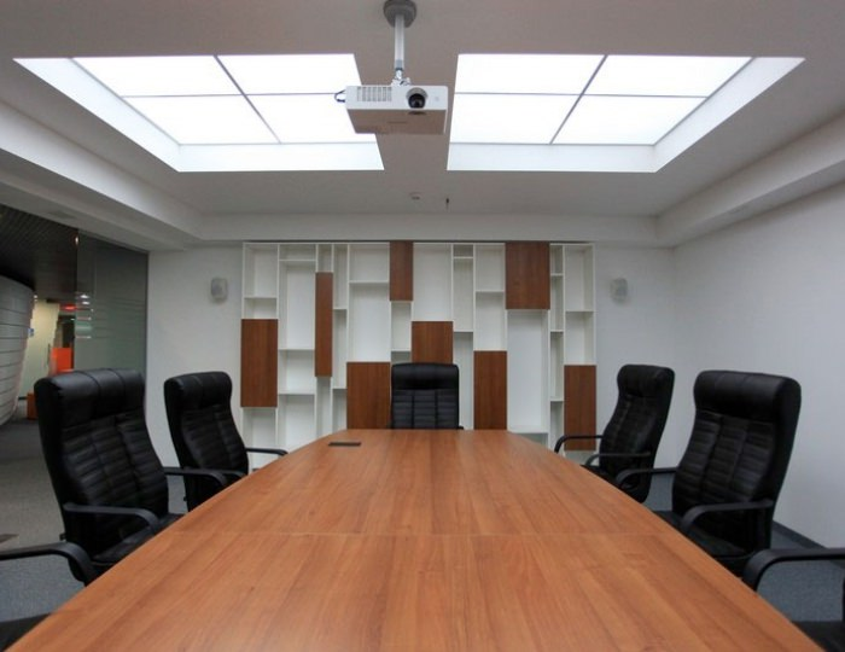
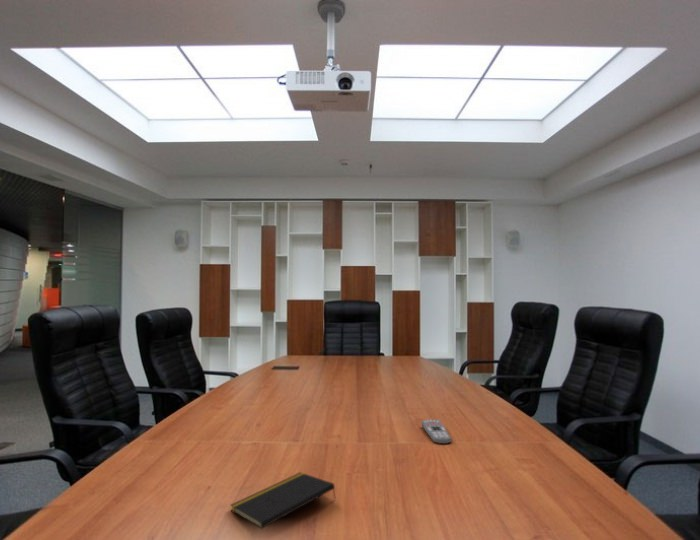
+ remote control (436, 431)
+ notepad (283, 496)
